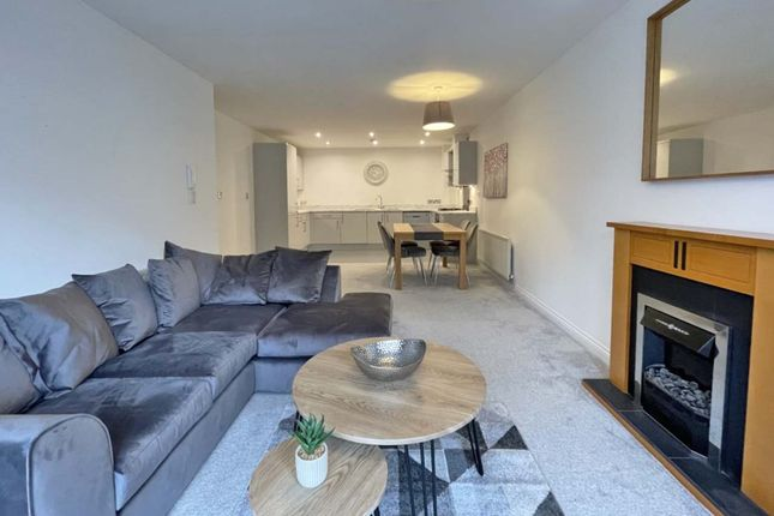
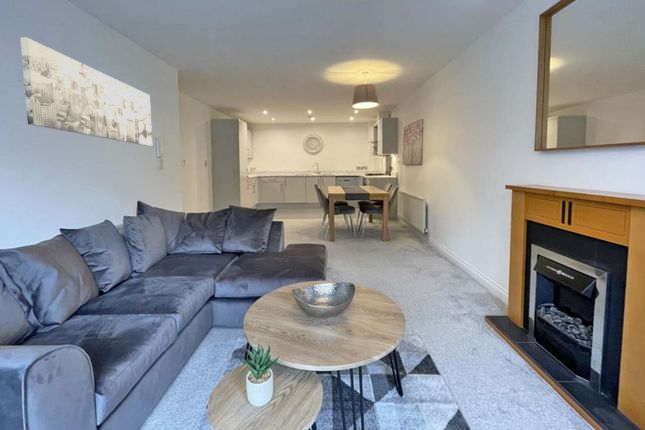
+ wall art (103, 106)
